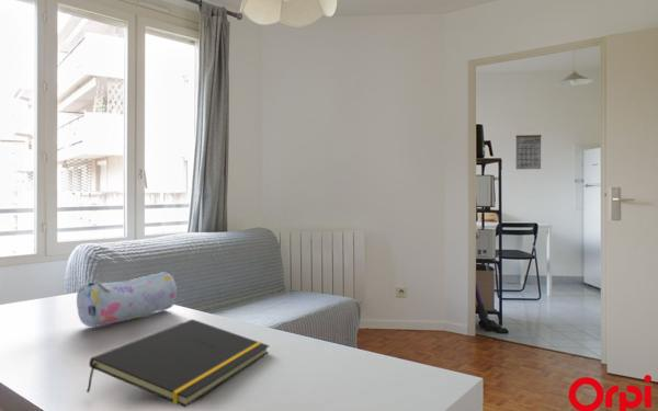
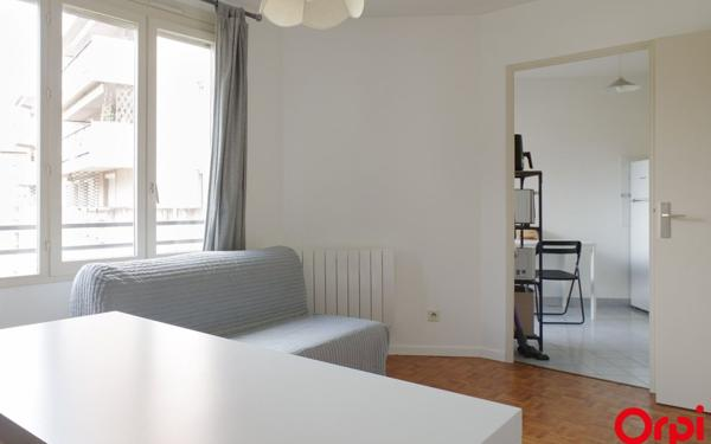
- calendar (527, 148)
- pencil case (128, 297)
- notepad (189, 355)
